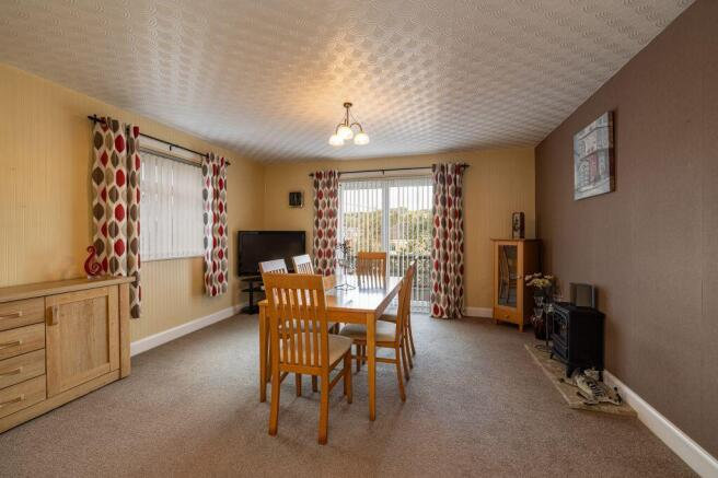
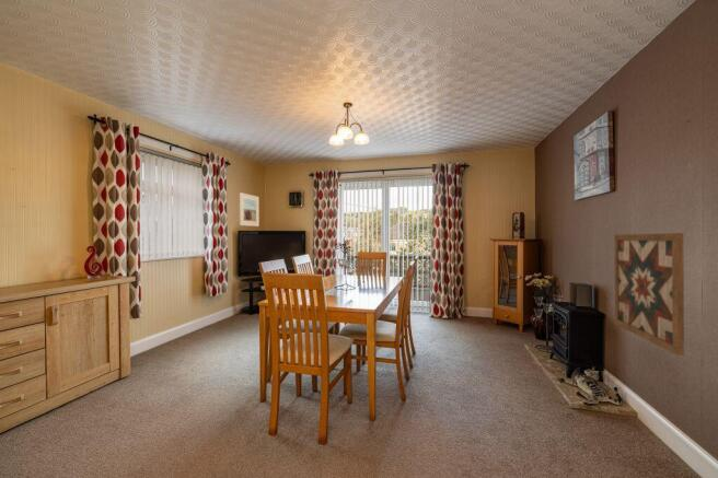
+ wall art (644, 285)
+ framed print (250, 210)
